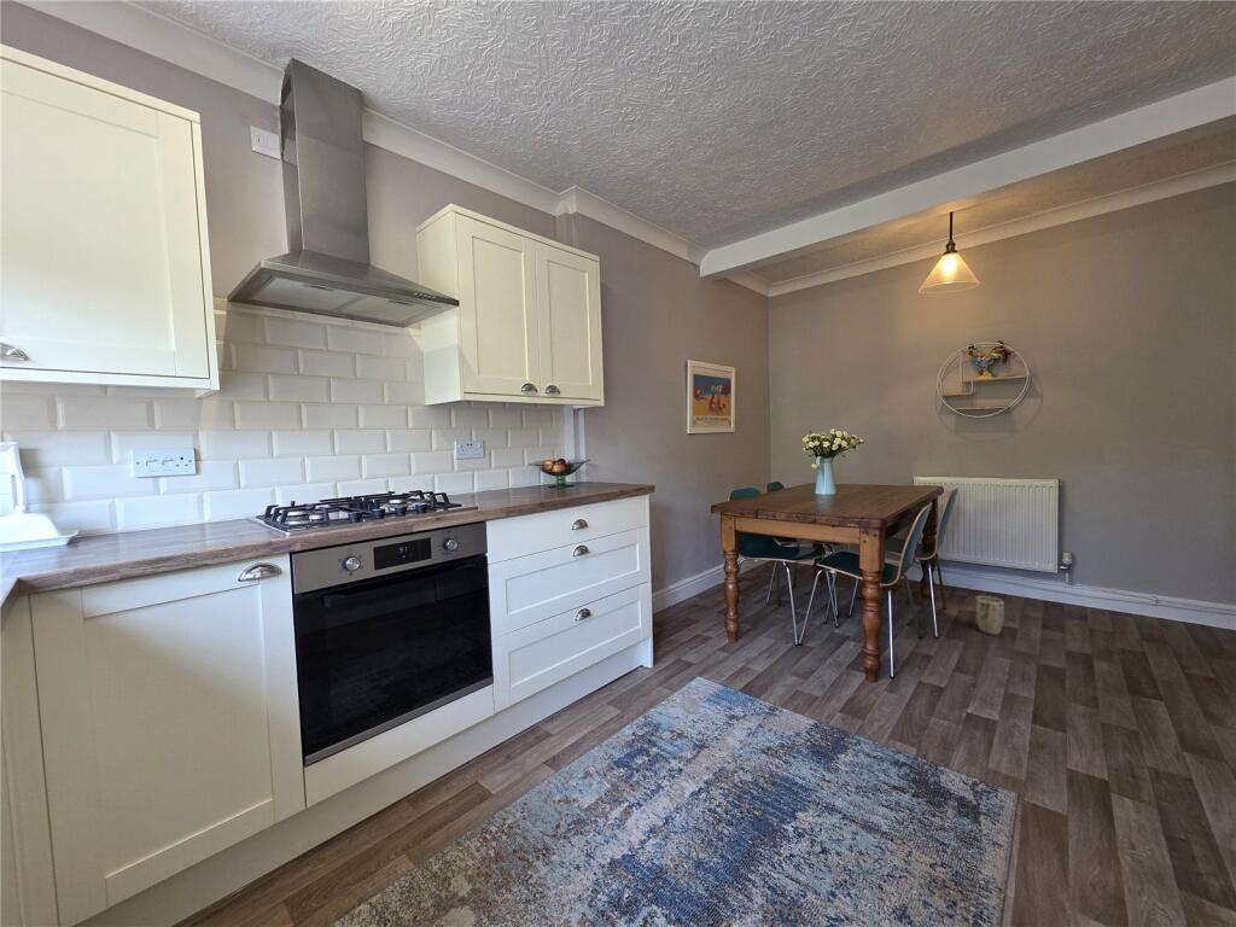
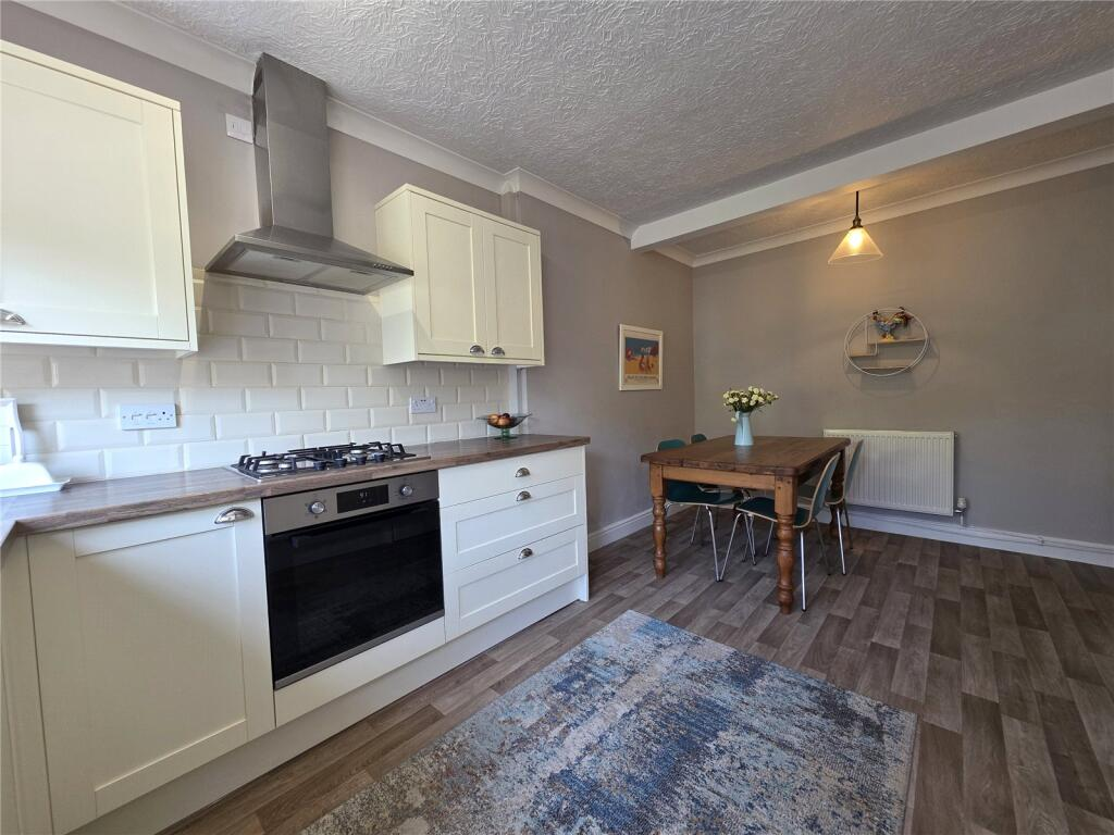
- plant pot (989, 614)
